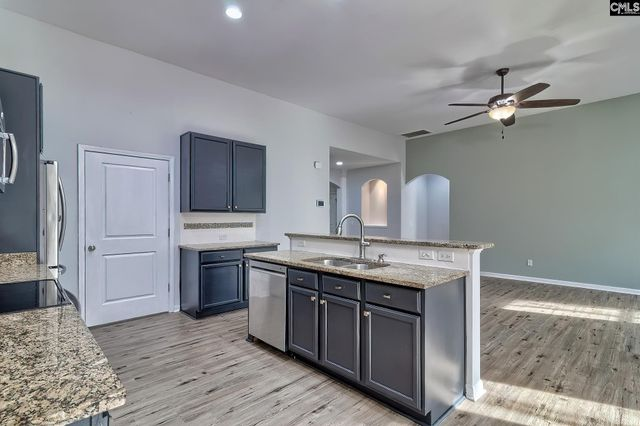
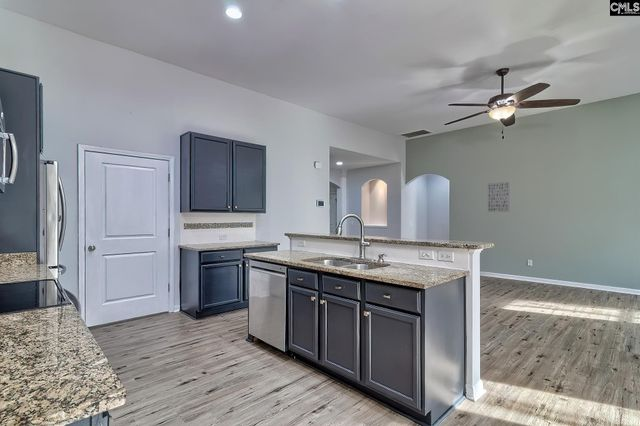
+ wall art (498, 197)
